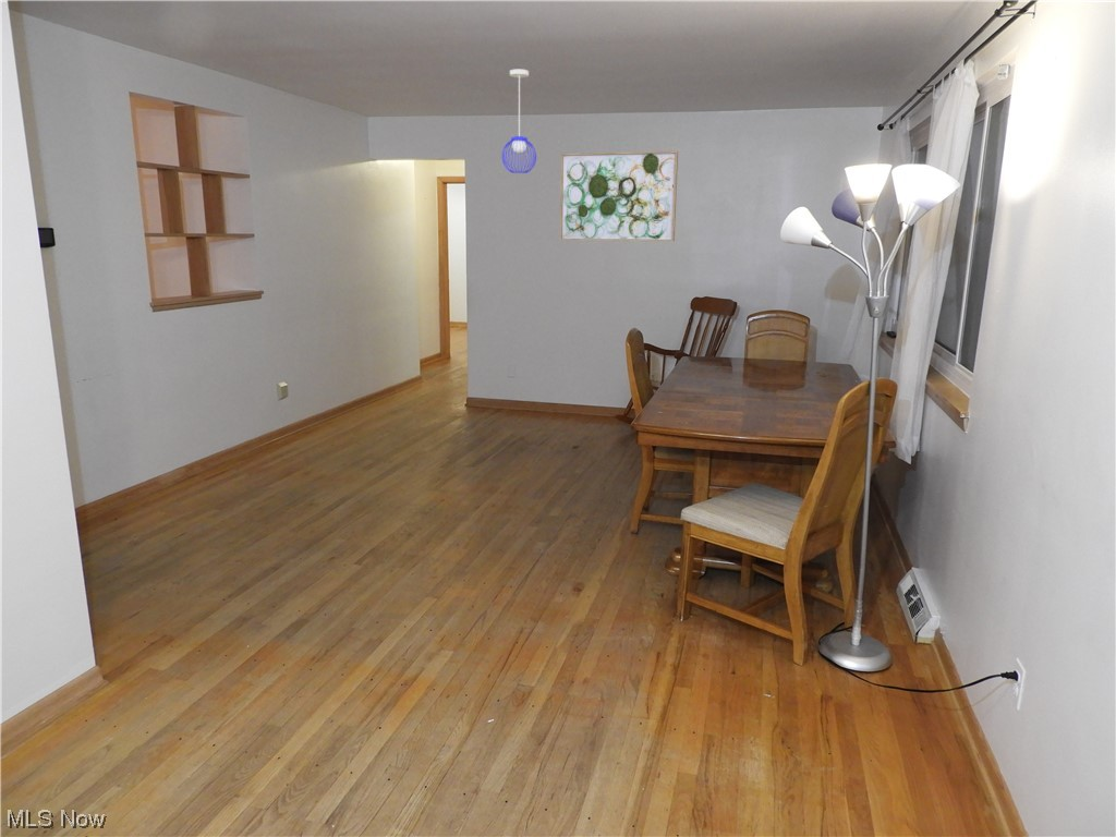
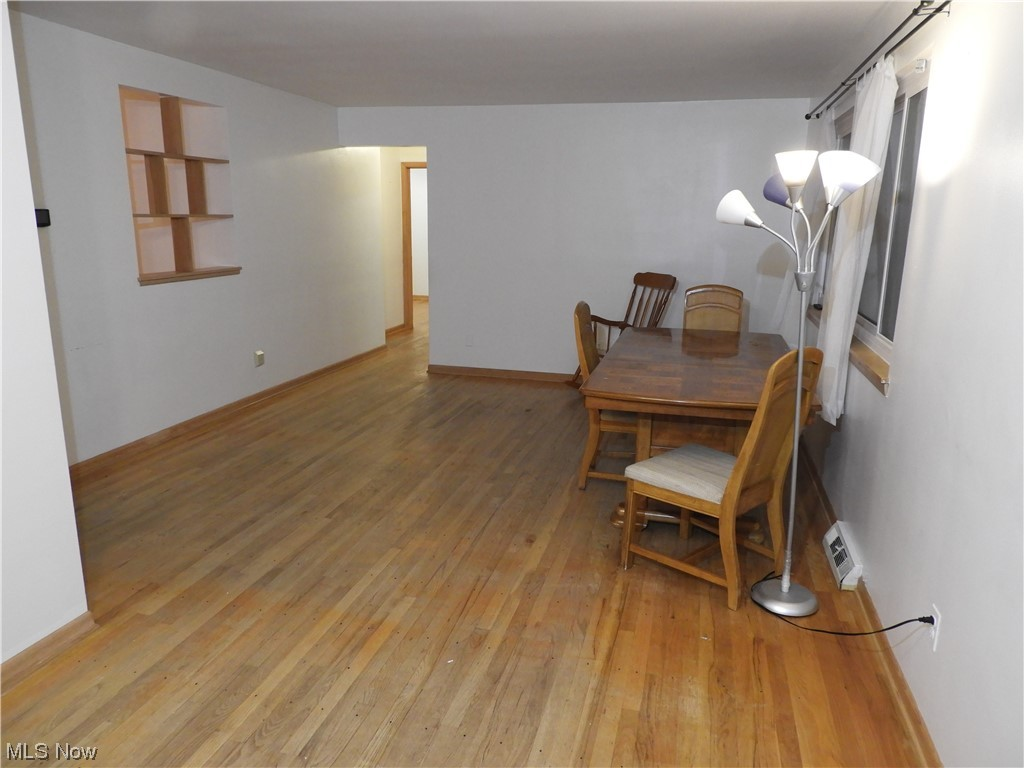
- wall art (617, 196)
- pendant light (519, 122)
